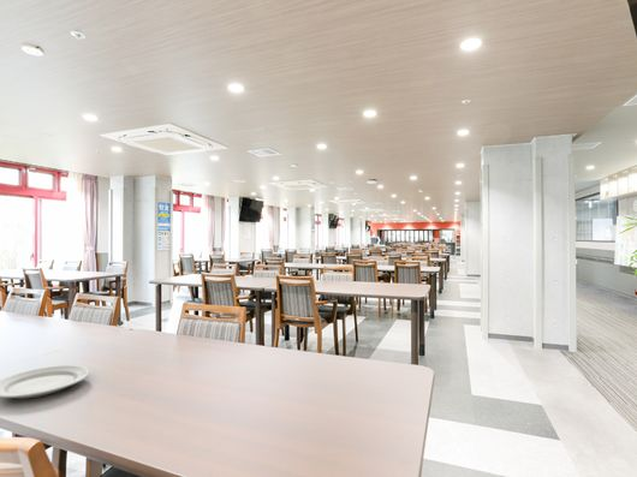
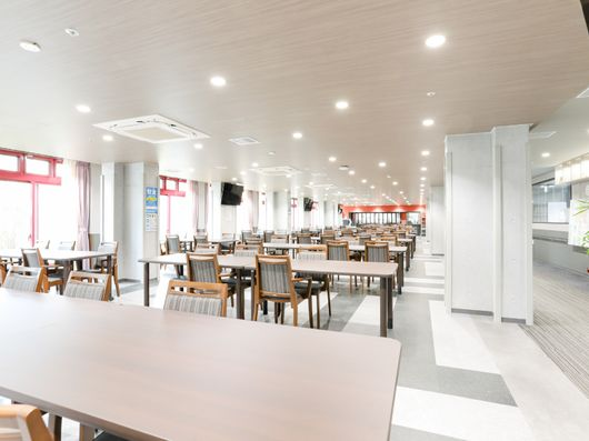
- chinaware (42, 382)
